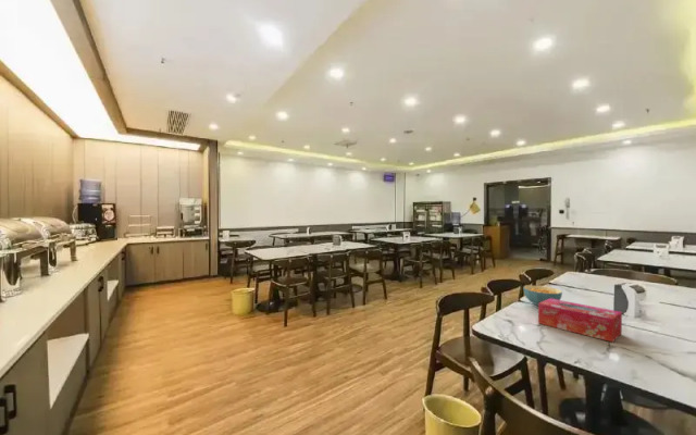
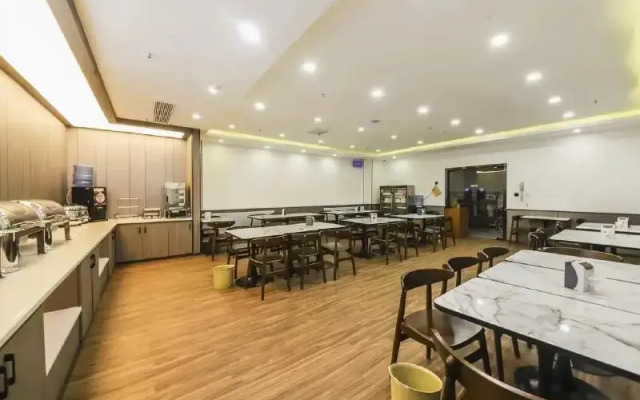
- cereal bowl (542, 297)
- tissue box (577, 318)
